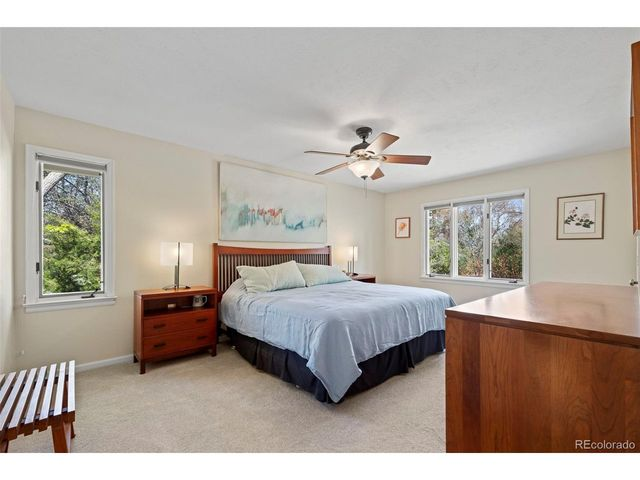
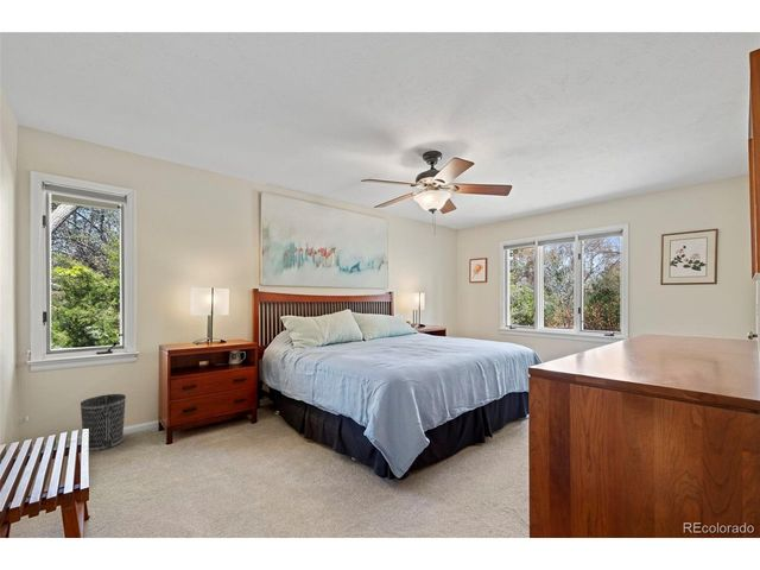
+ wastebasket (103, 422)
